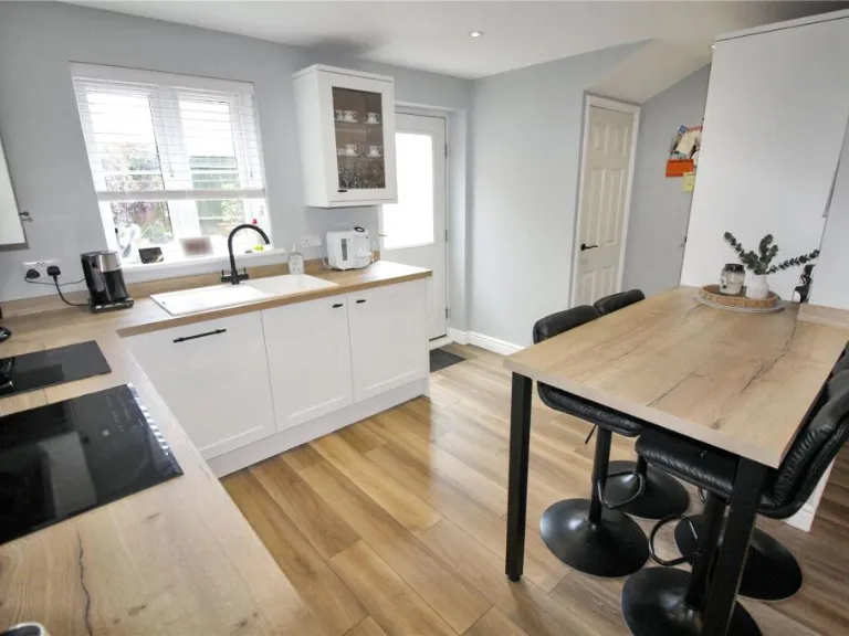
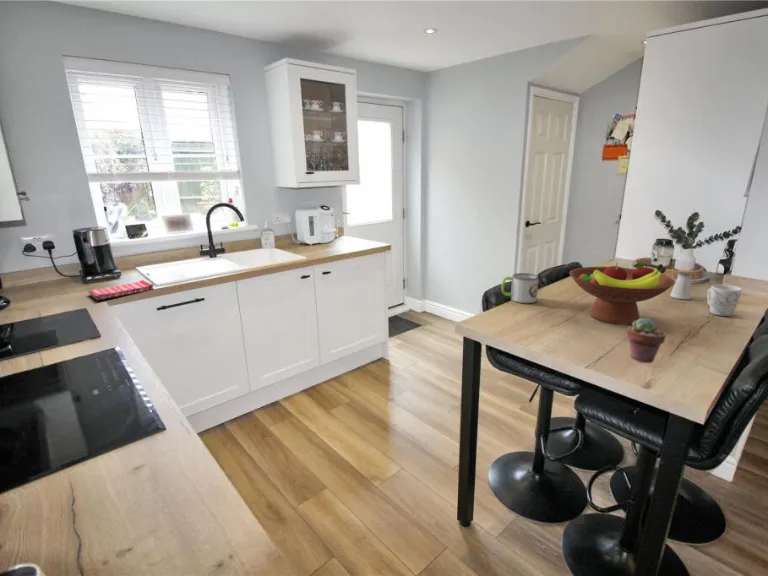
+ mug (519, 287)
+ potted succulent (645, 338)
+ dish towel (121, 288)
+ mug (720, 299)
+ fruit bowl (617, 289)
+ saltshaker (682, 285)
